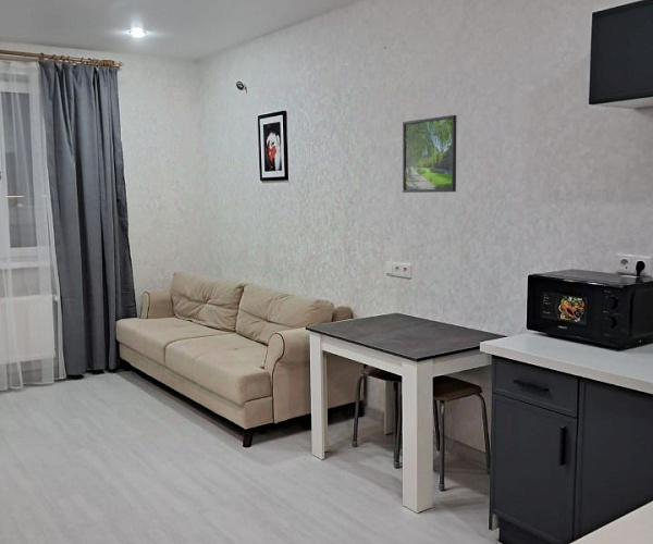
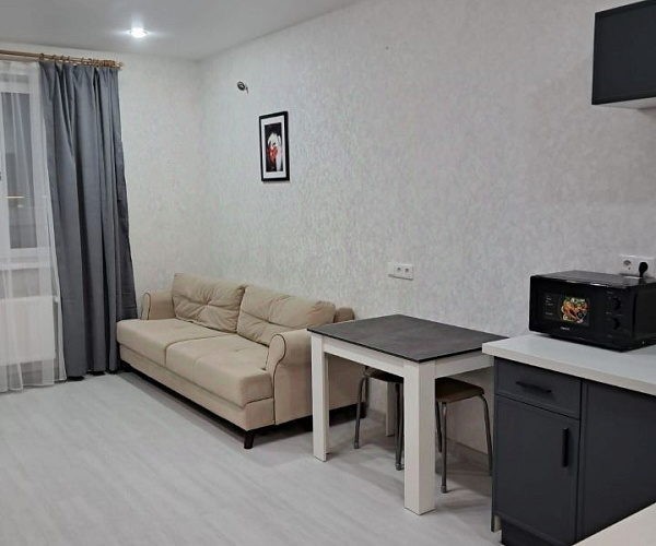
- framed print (428, 156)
